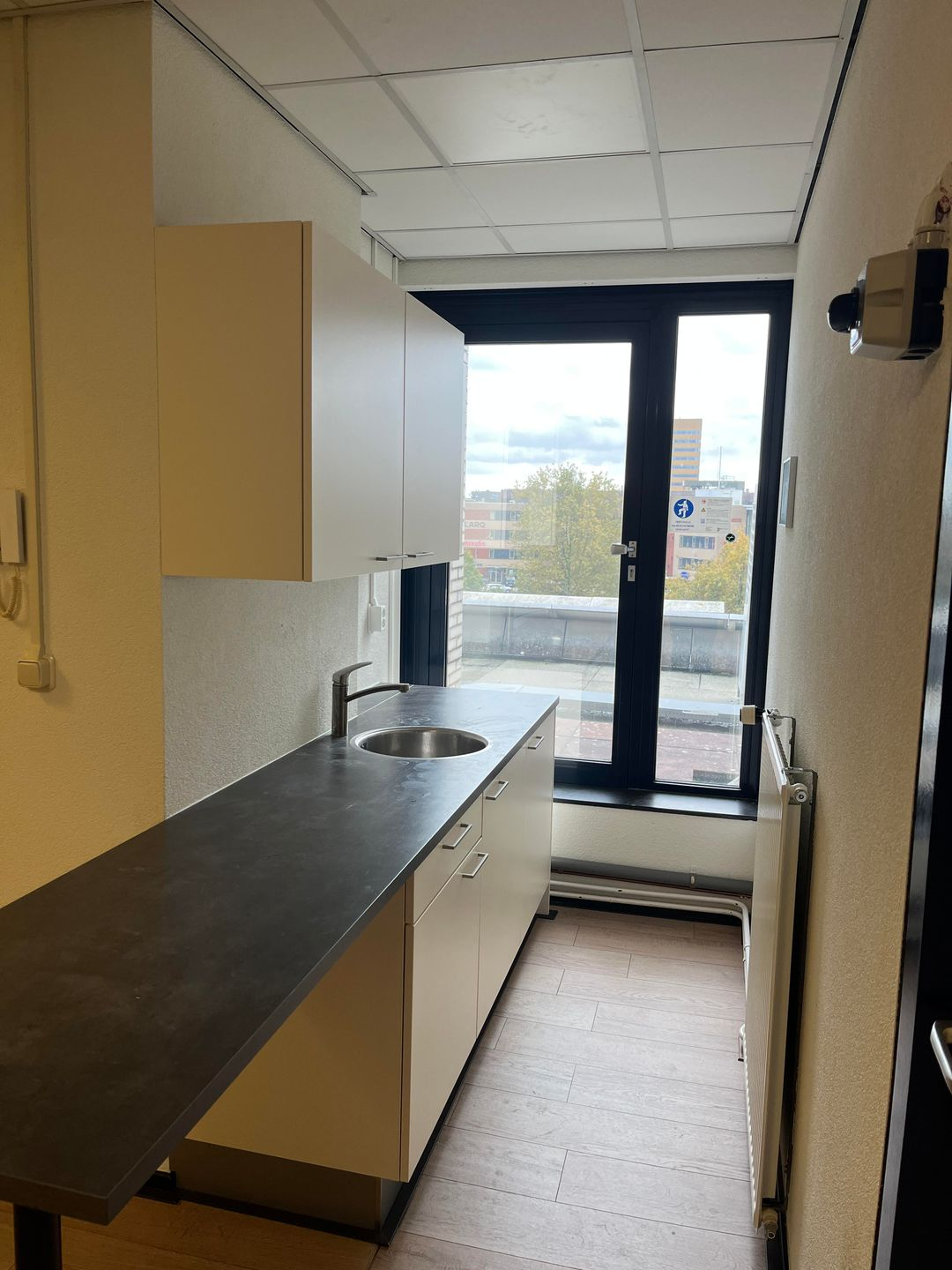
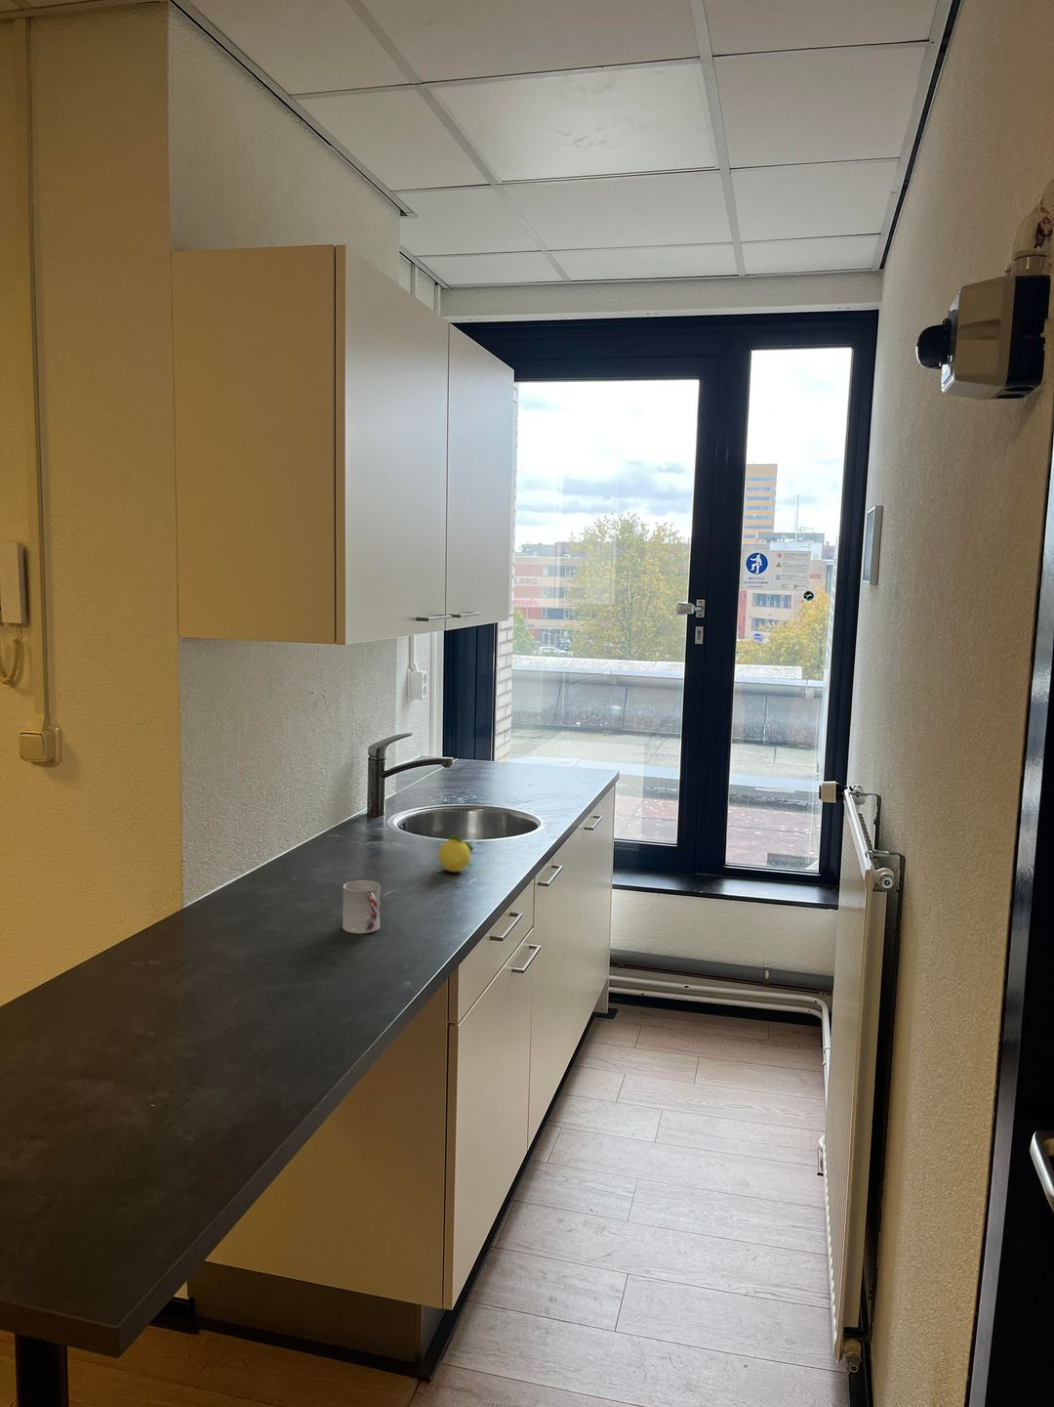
+ cup (364, 908)
+ fruit (456, 853)
